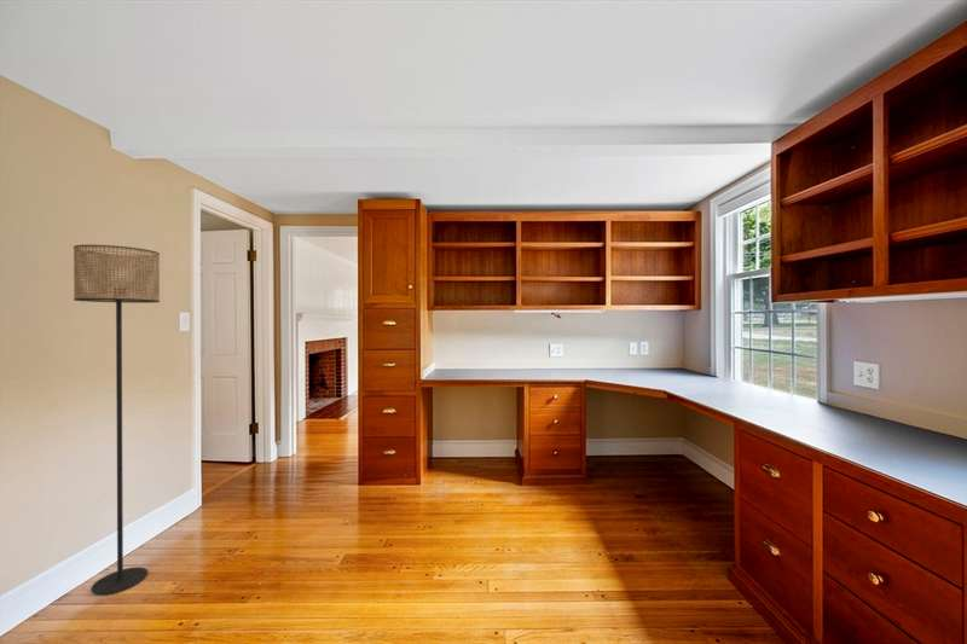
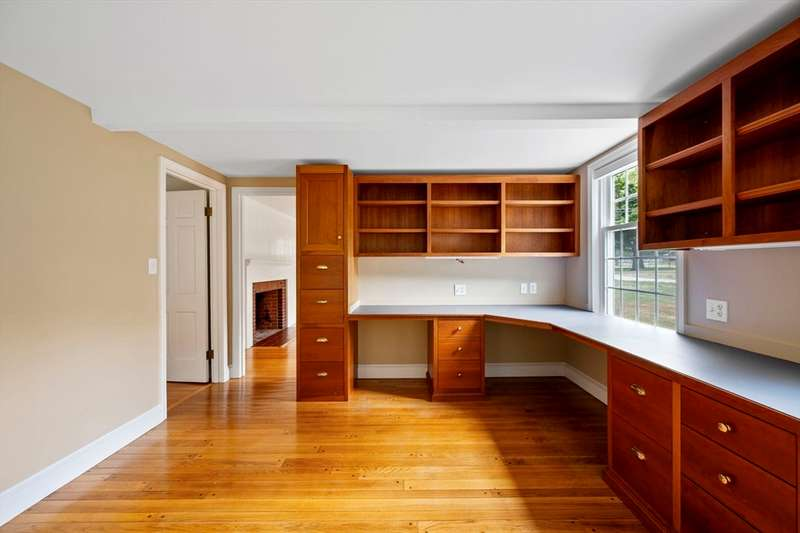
- floor lamp (118, 416)
